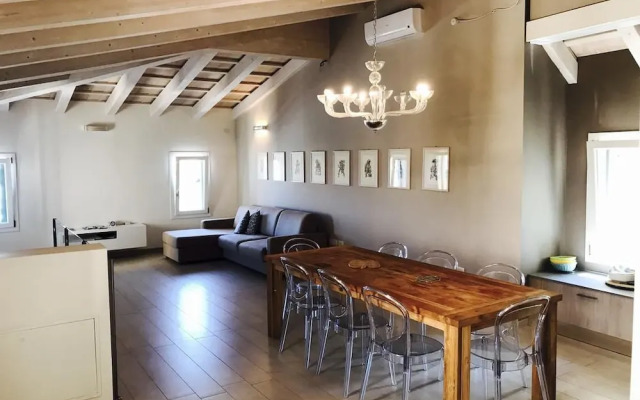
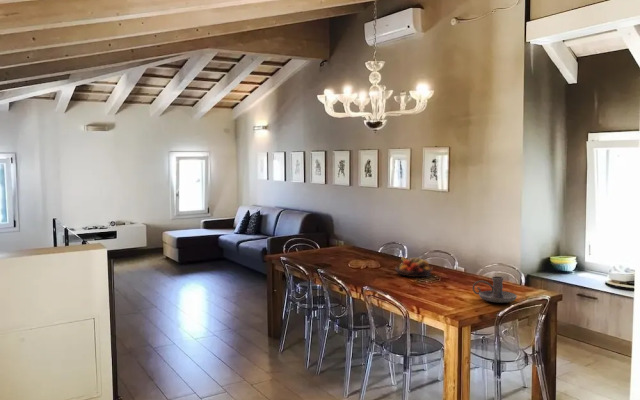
+ candle holder (493, 288)
+ fruit bowl (413, 266)
